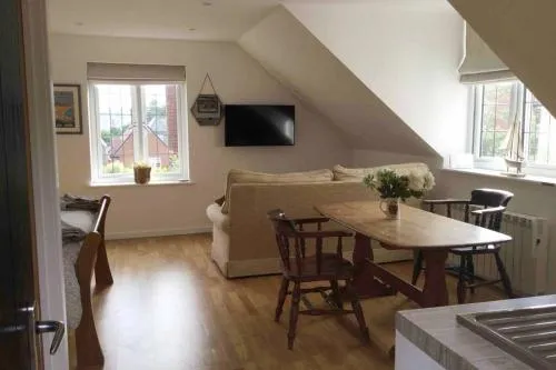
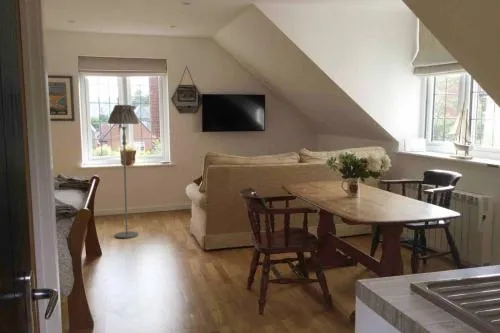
+ floor lamp (124, 171)
